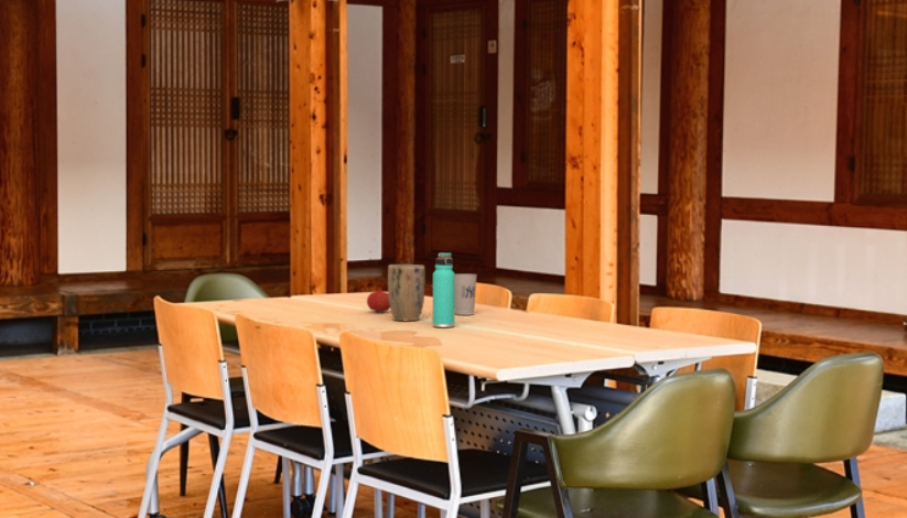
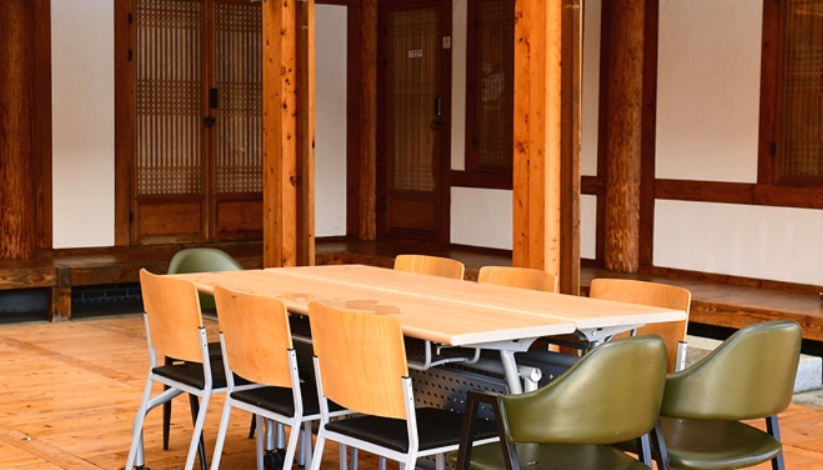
- cup (464, 294)
- fruit (379, 299)
- thermos bottle (443, 289)
- plant pot (406, 292)
